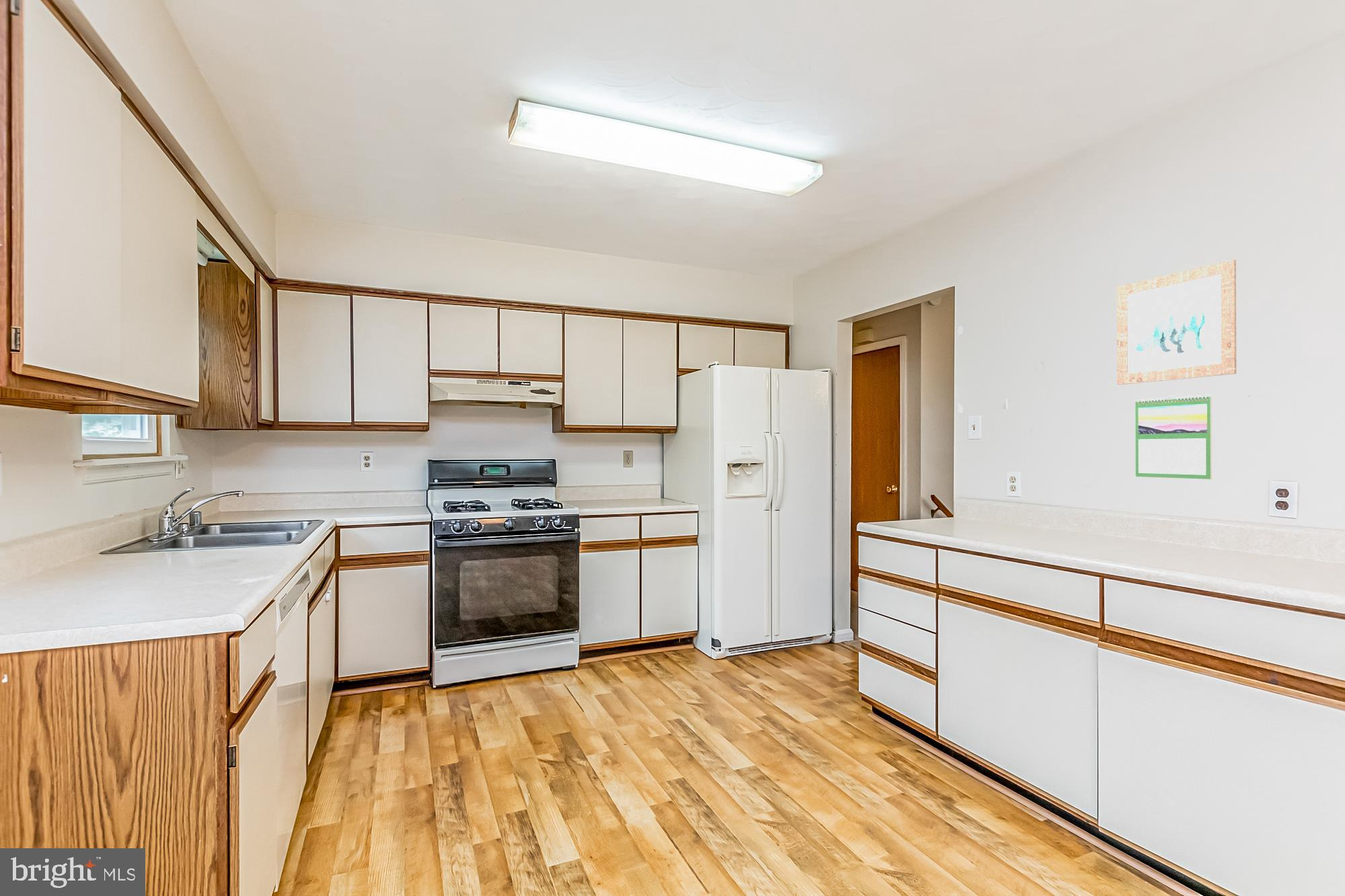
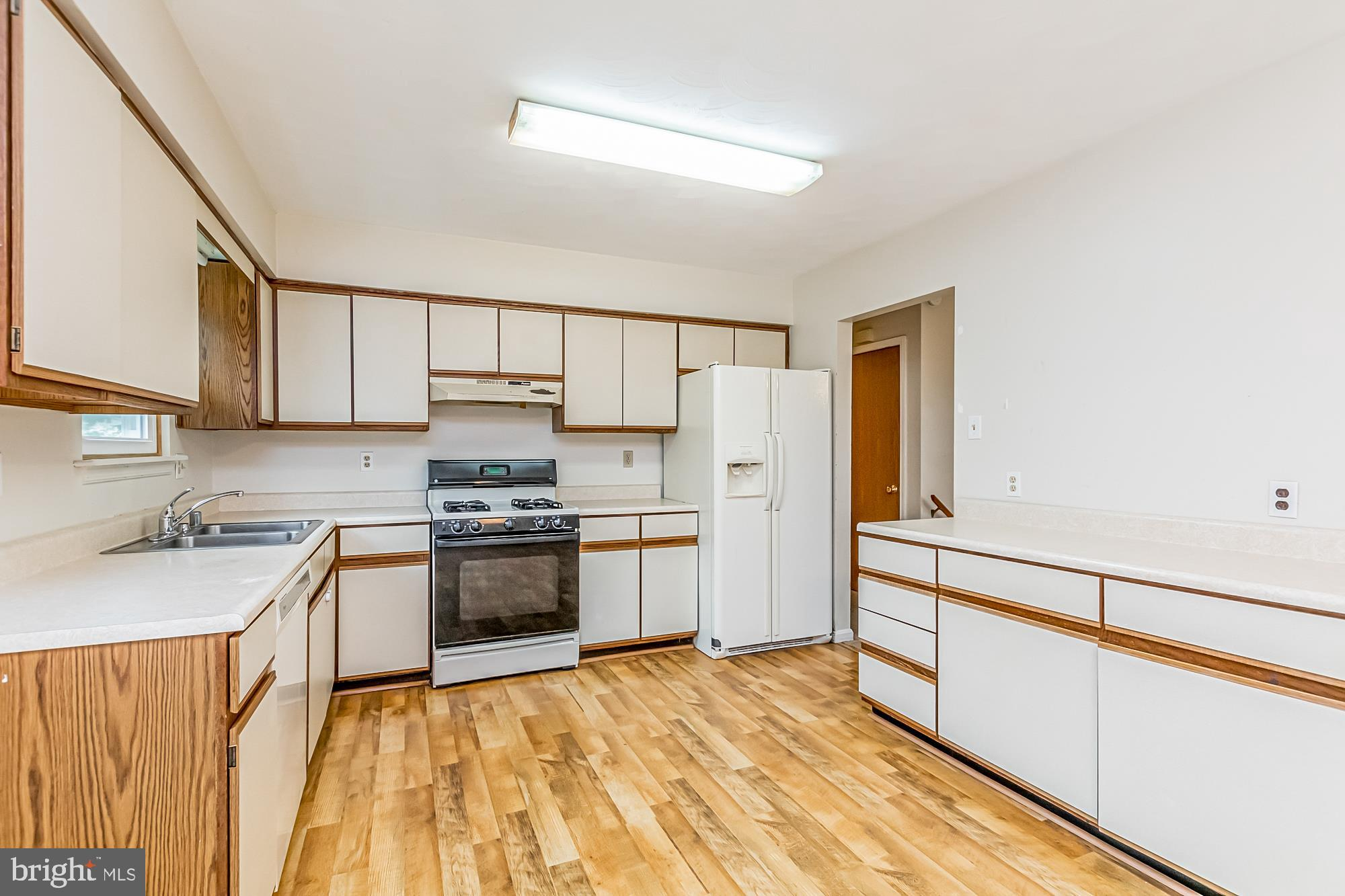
- calendar (1171, 436)
- wall art (1172, 327)
